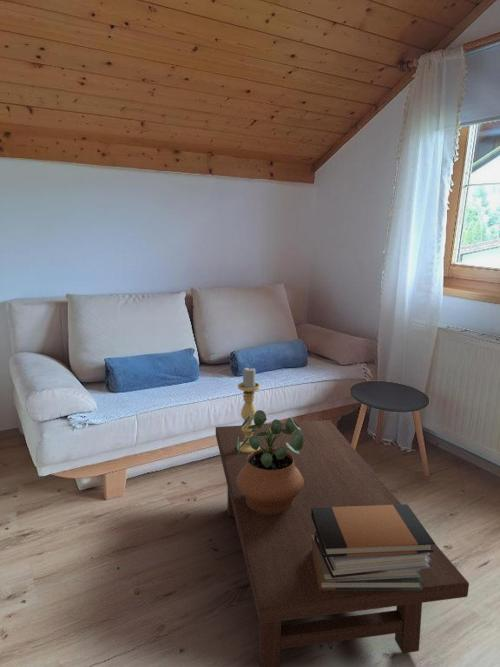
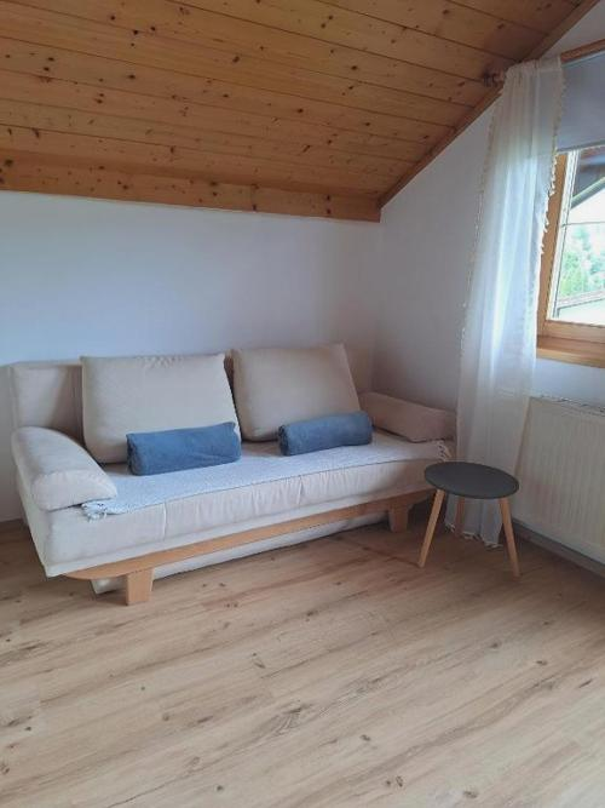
- coffee table (305, 526)
- book stack (368, 546)
- candle holder (248, 407)
- potted plant (267, 455)
